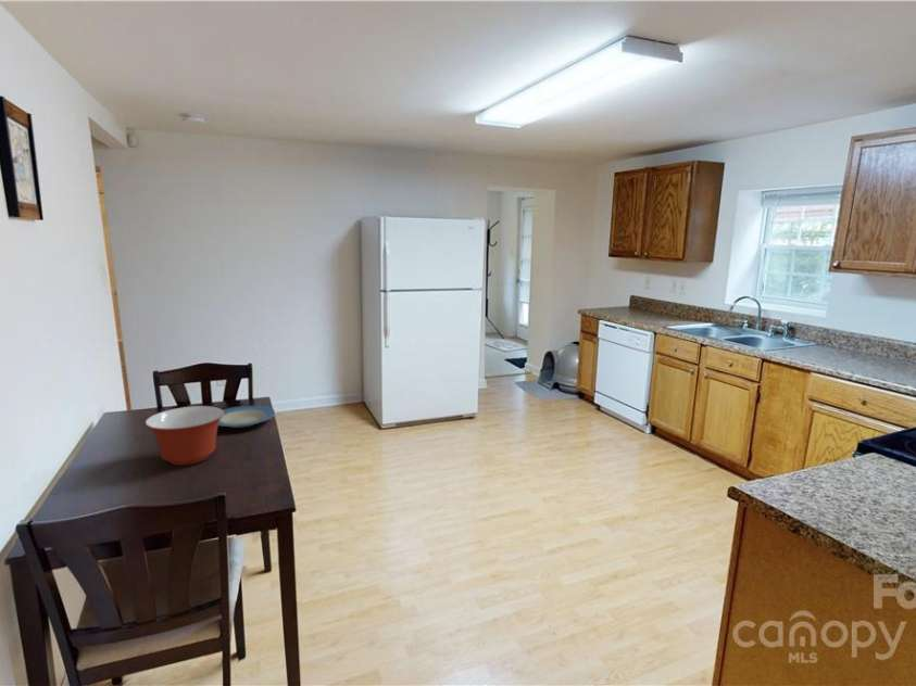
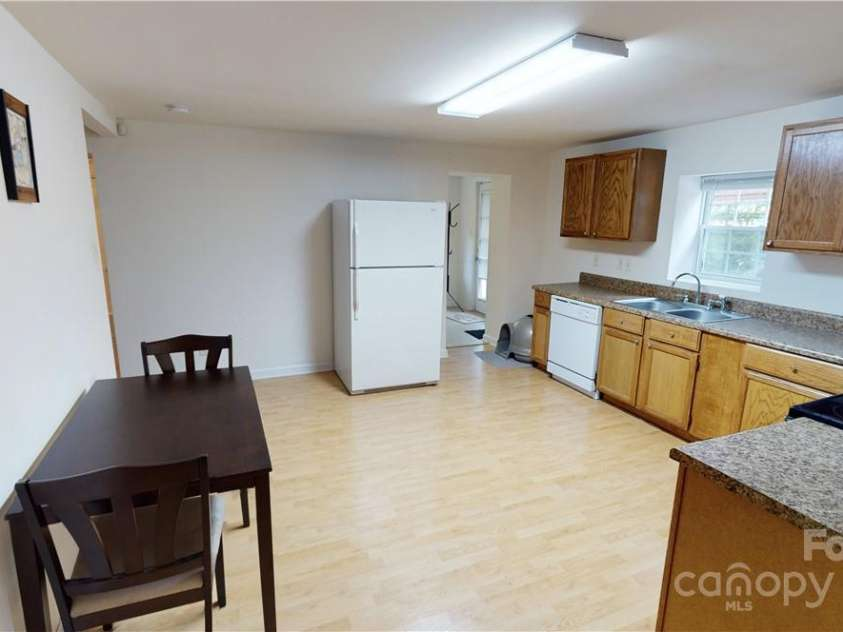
- mixing bowl (187, 437)
- plate (242, 418)
